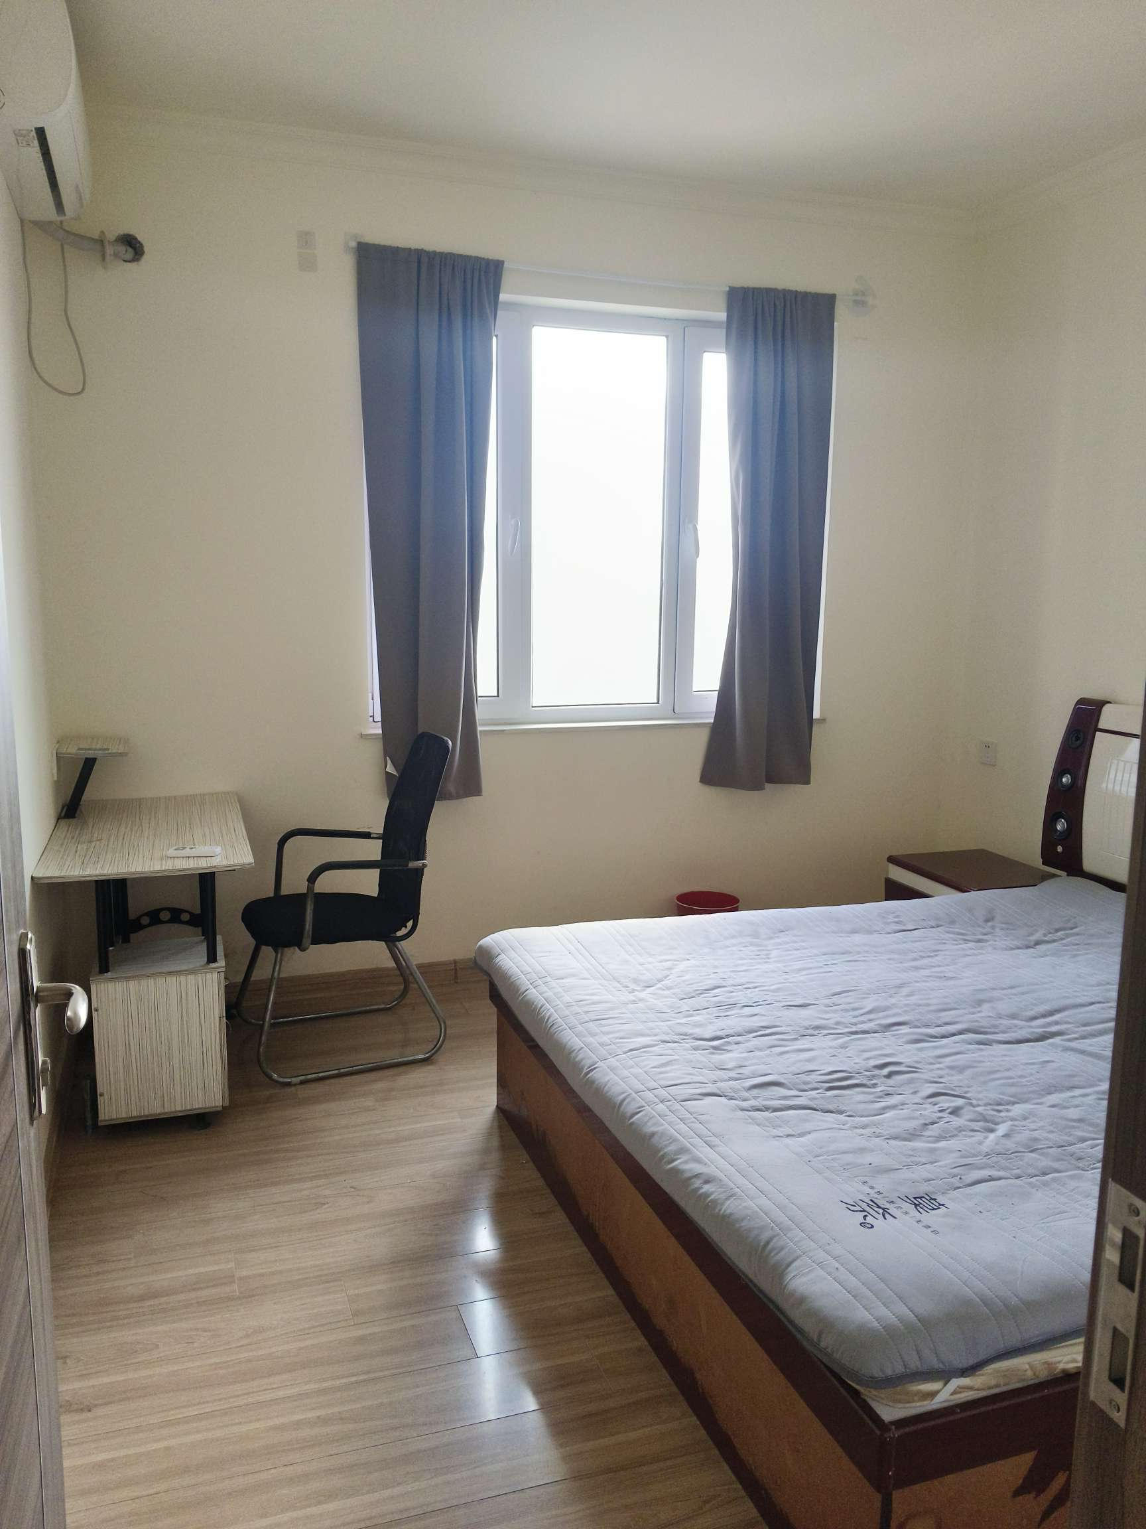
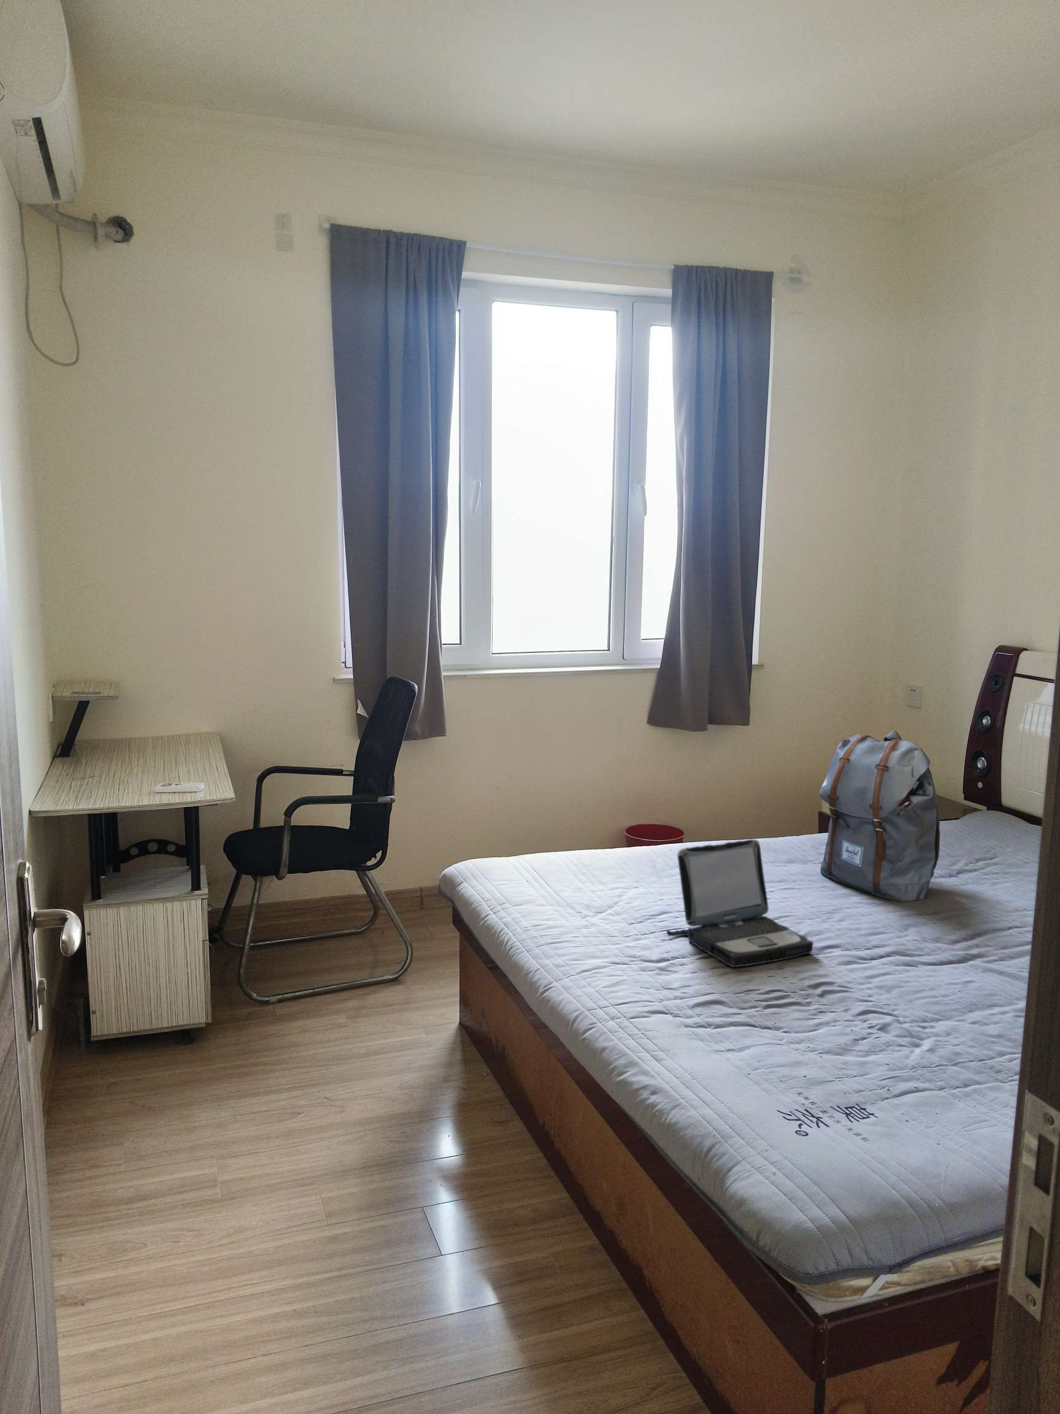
+ backpack (880, 807)
+ laptop (742, 900)
